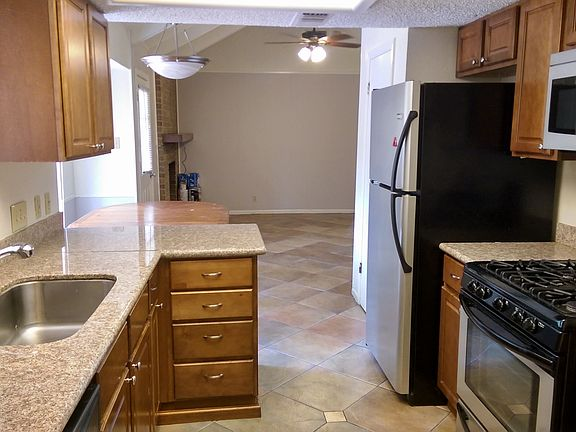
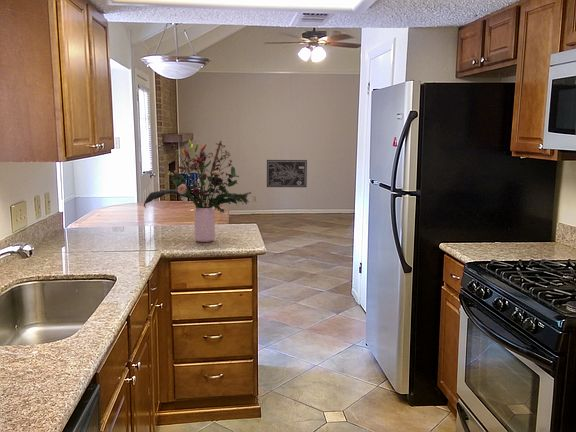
+ bouquet (196, 190)
+ wall art (286, 173)
